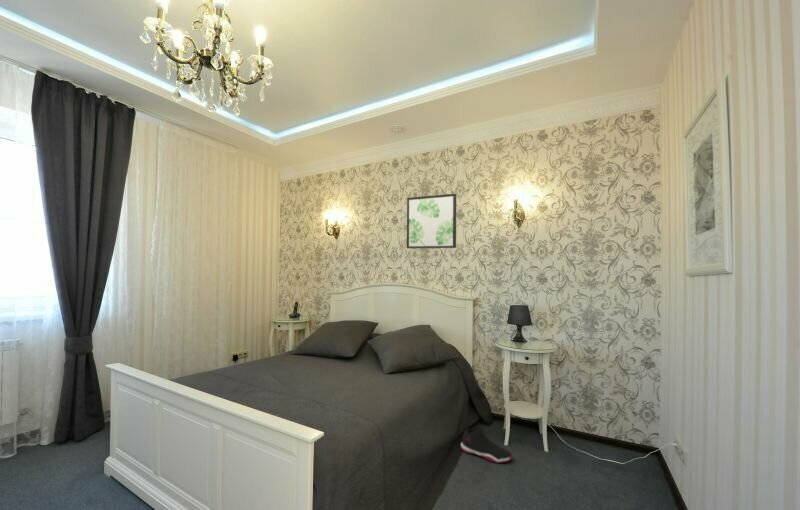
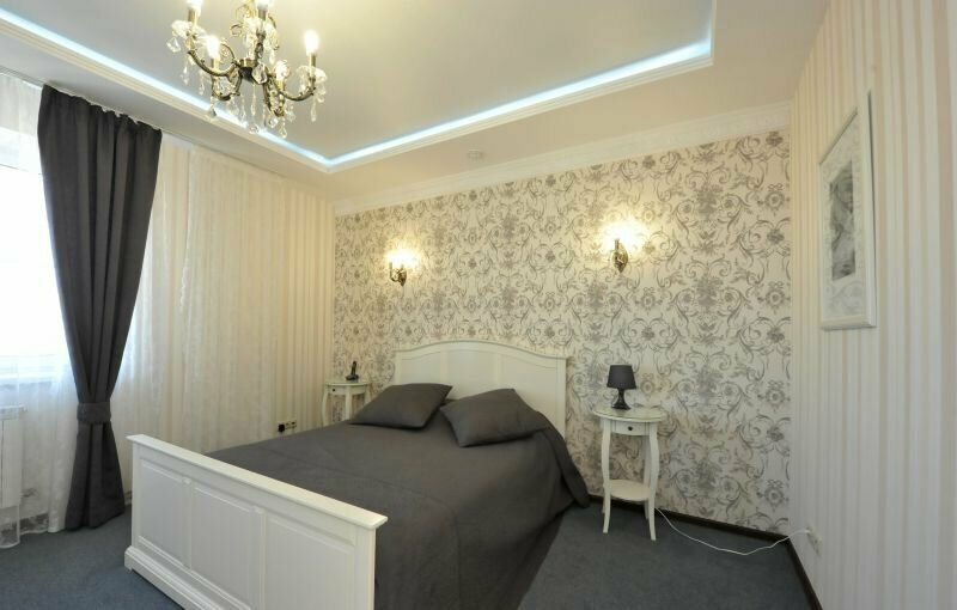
- shoe (485, 441)
- wall art (430, 222)
